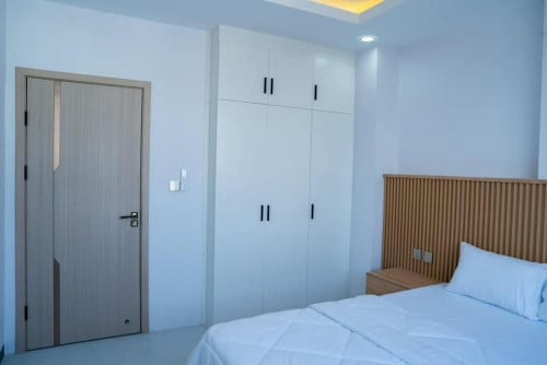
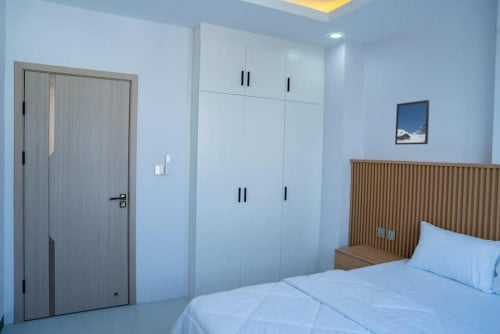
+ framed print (411, 123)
